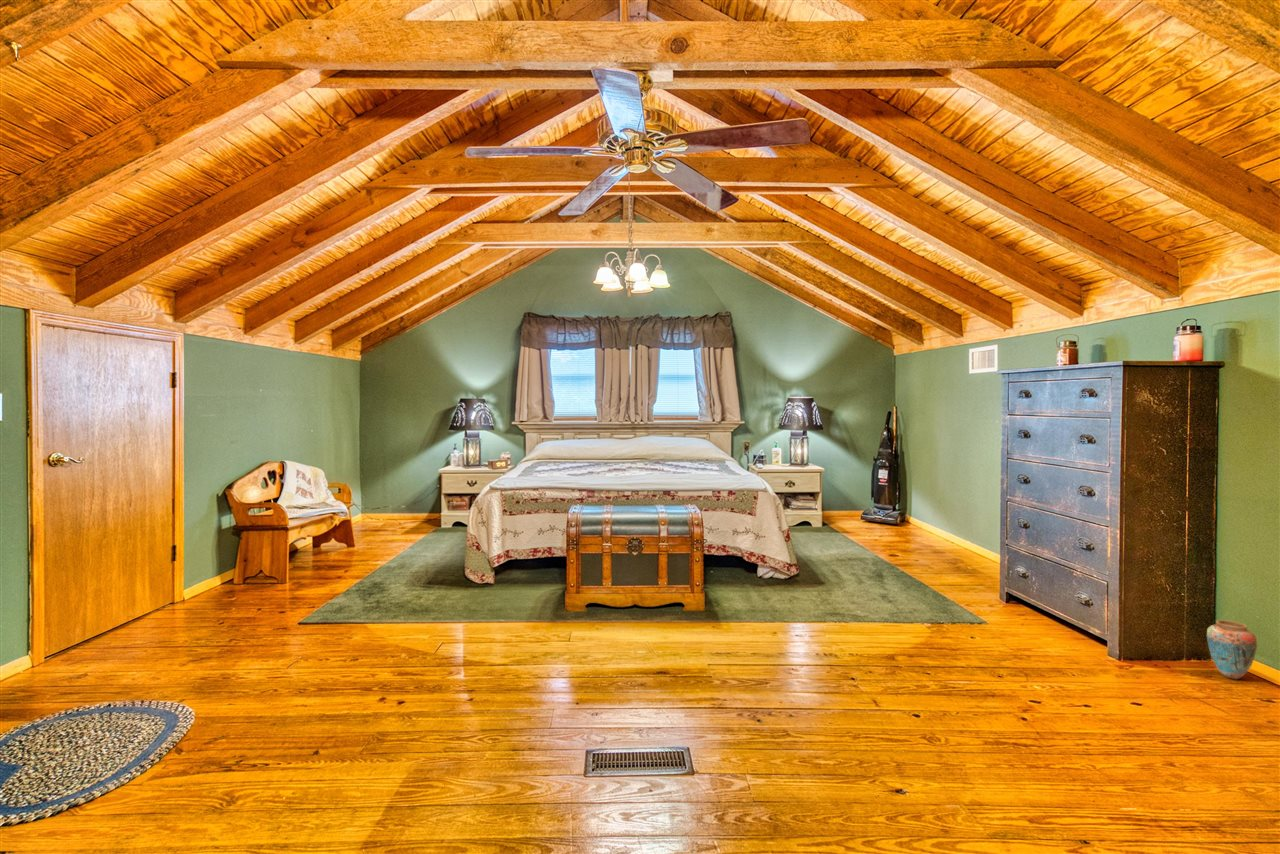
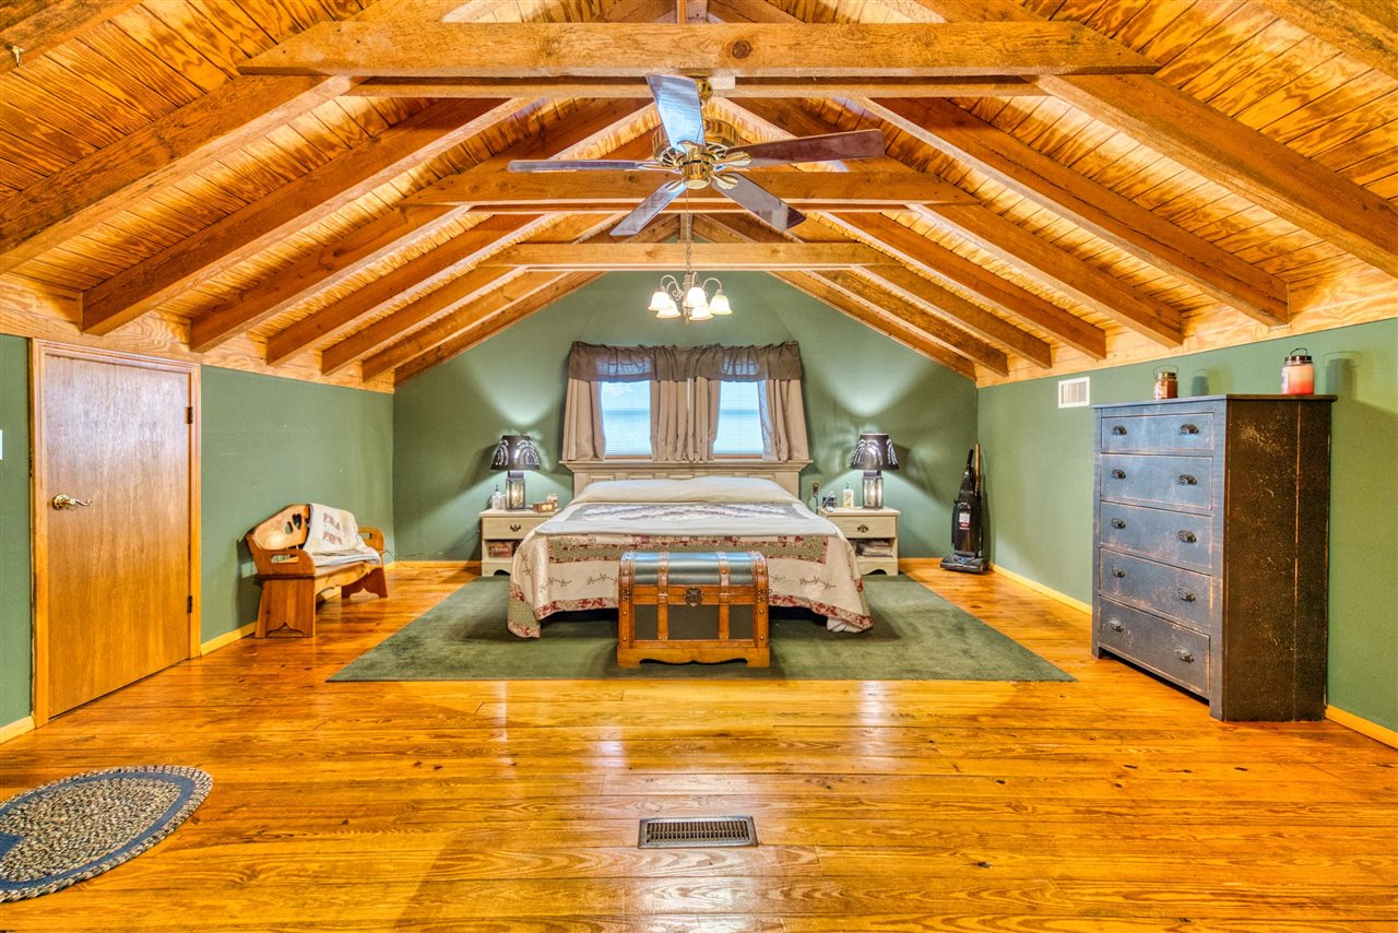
- vase (1231, 650)
